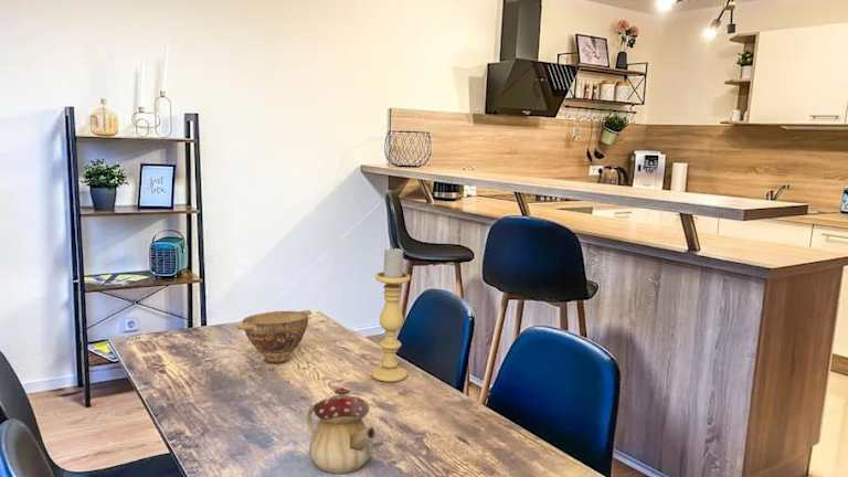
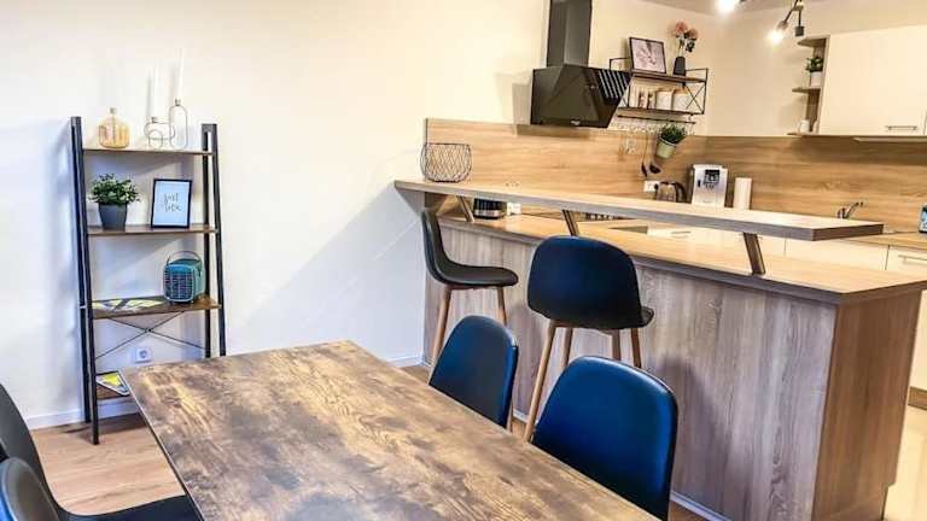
- teapot (338, 423)
- bowl (275, 337)
- candle holder (391, 311)
